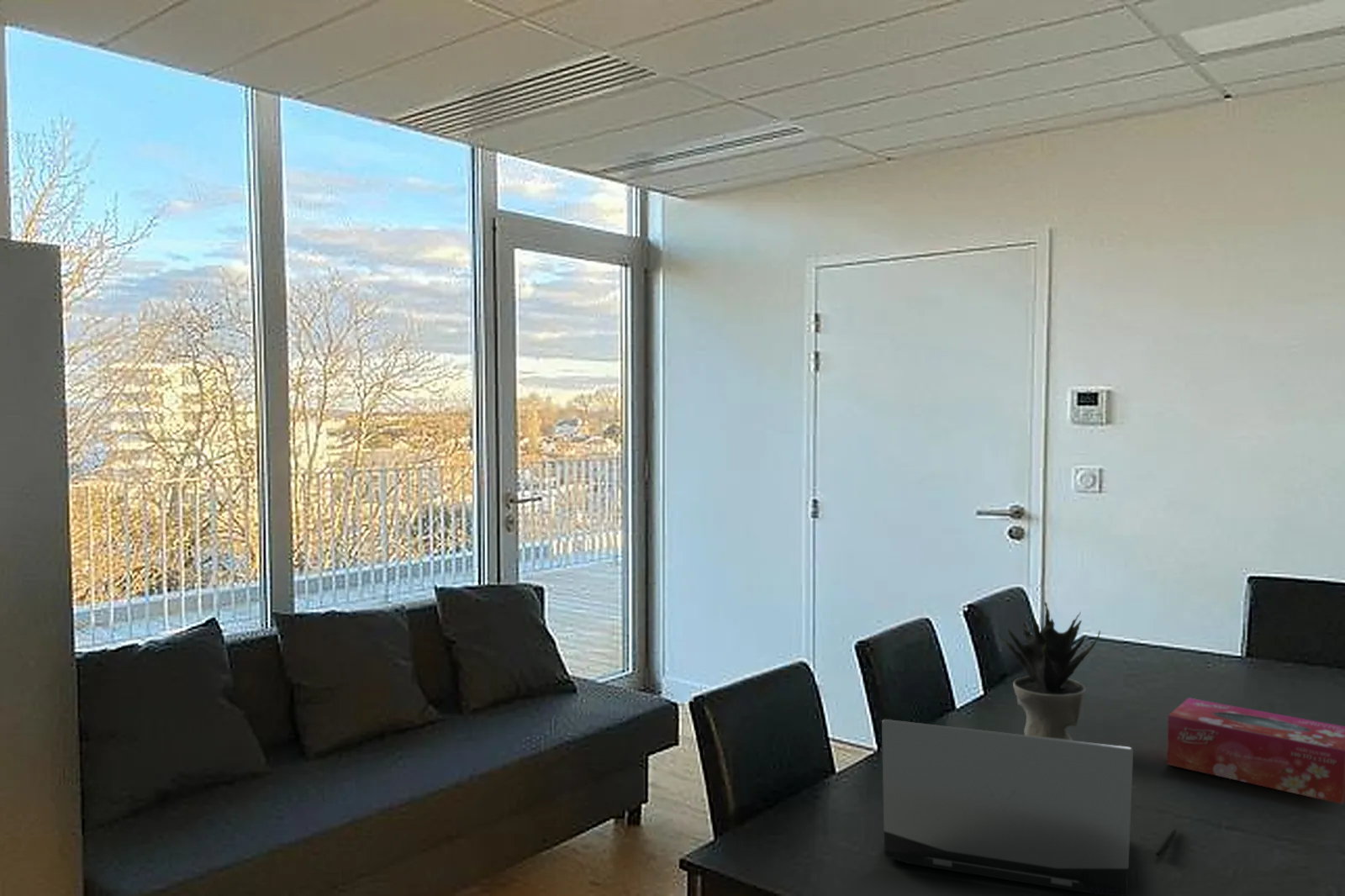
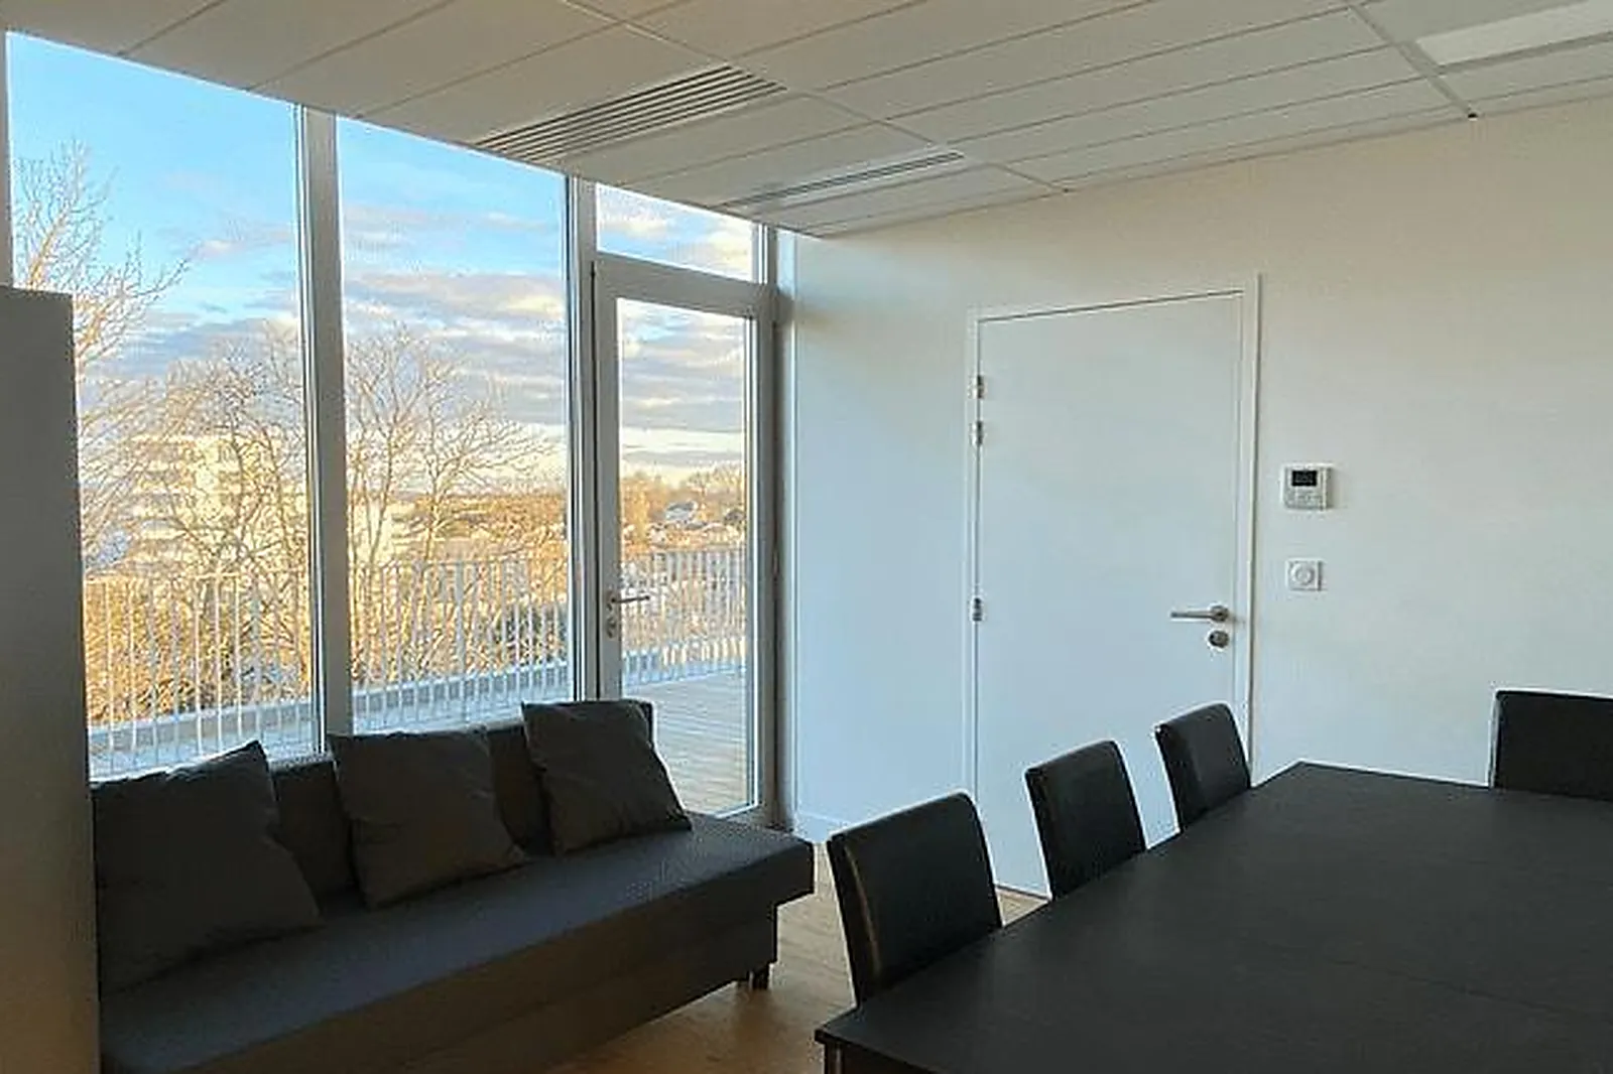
- tissue box (1259, 746)
- potted plant (1054, 677)
- pen (1168, 841)
- laptop computer (1003, 780)
